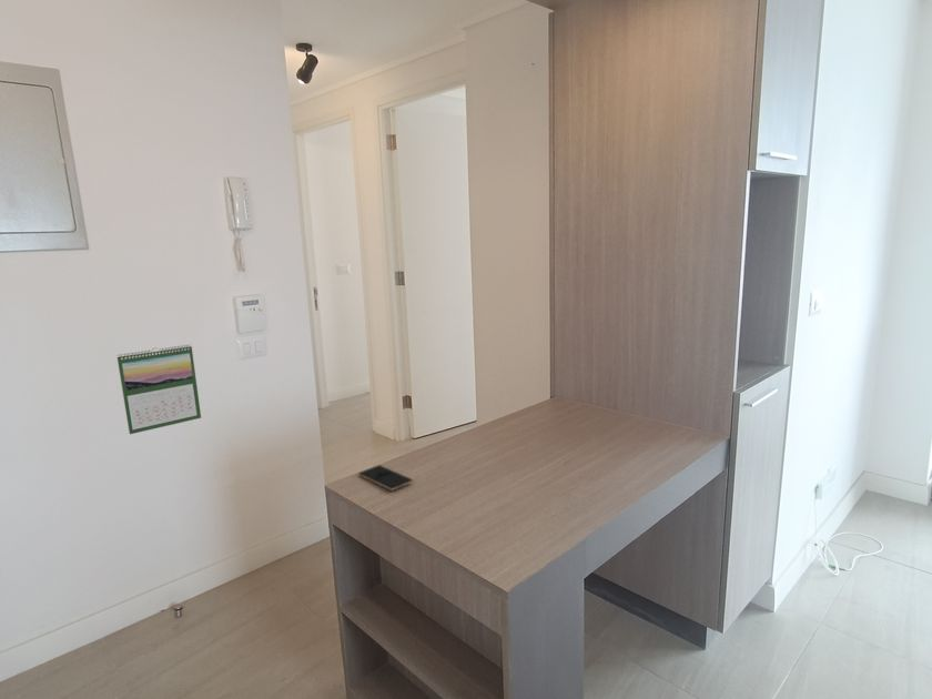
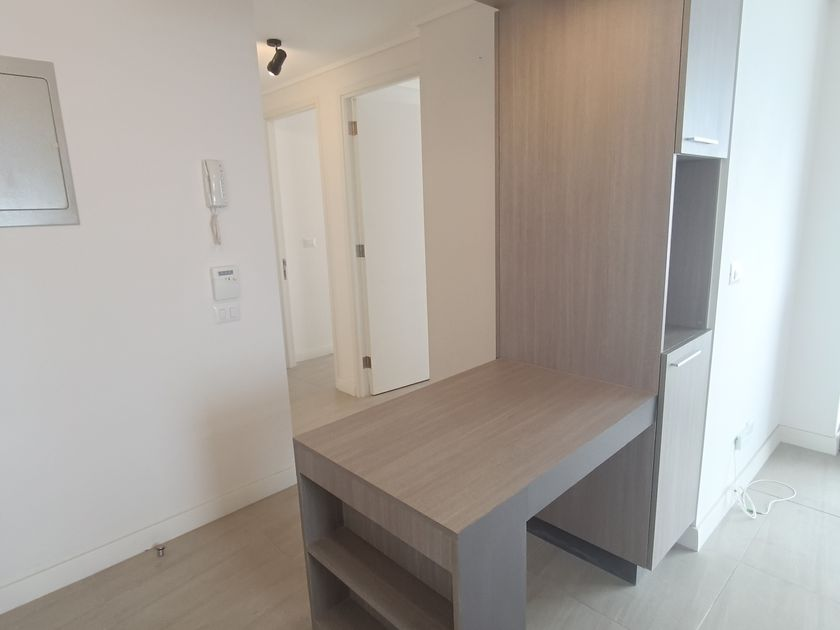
- smartphone (385, 477)
- calendar (161, 387)
